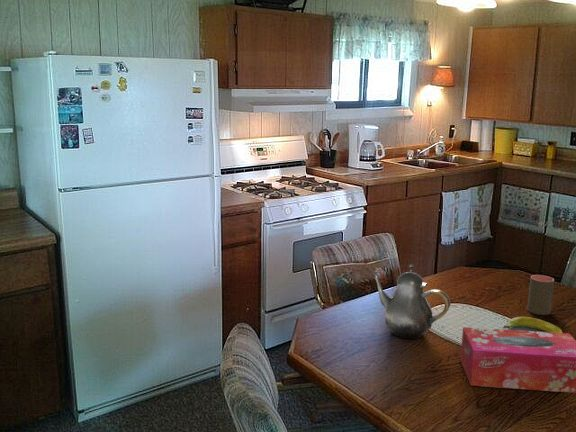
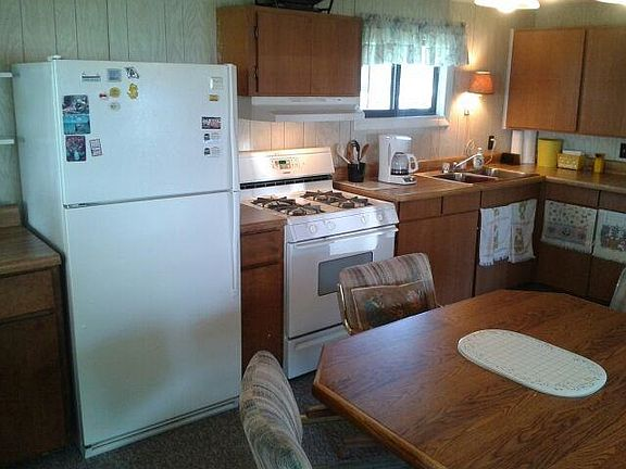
- banana (533, 325)
- cup (540, 294)
- tissue box (521, 358)
- teapot (409, 298)
